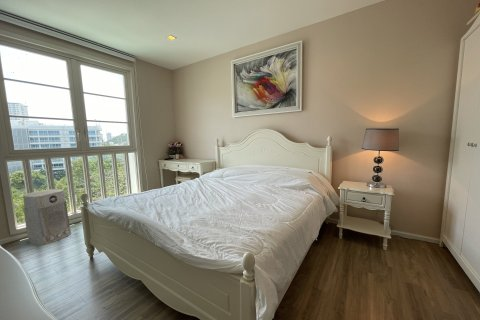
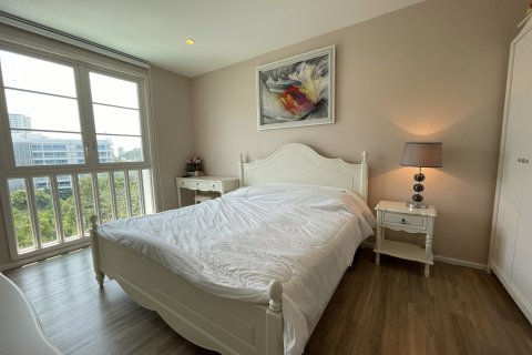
- air purifier (46, 215)
